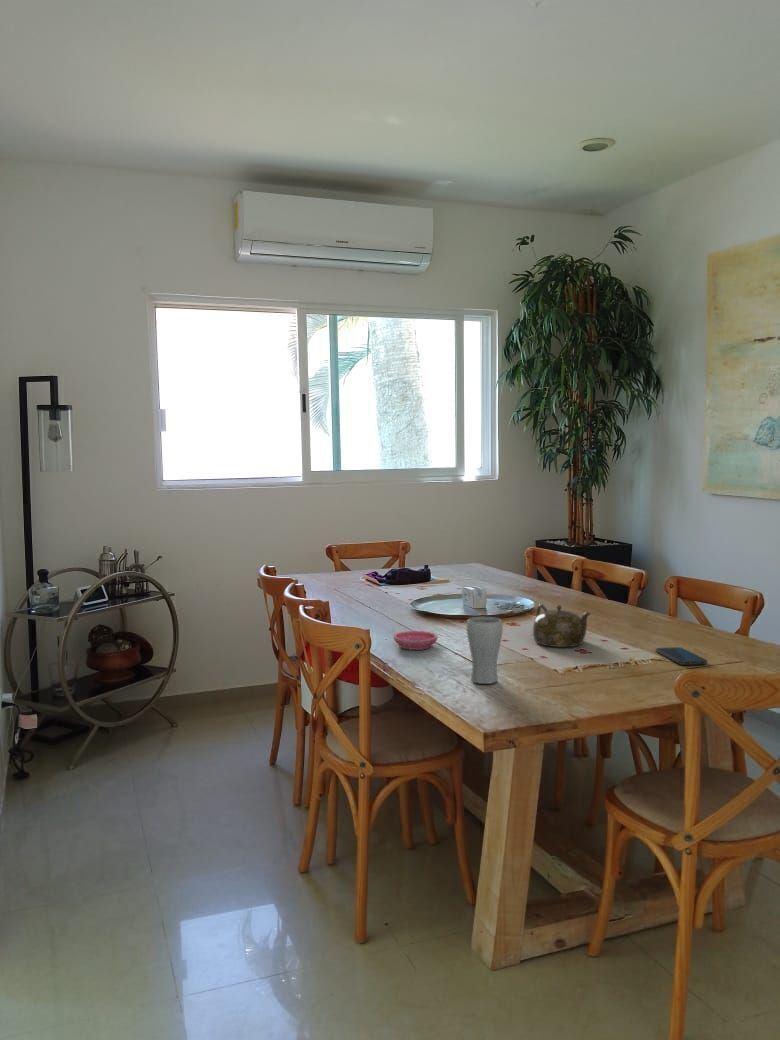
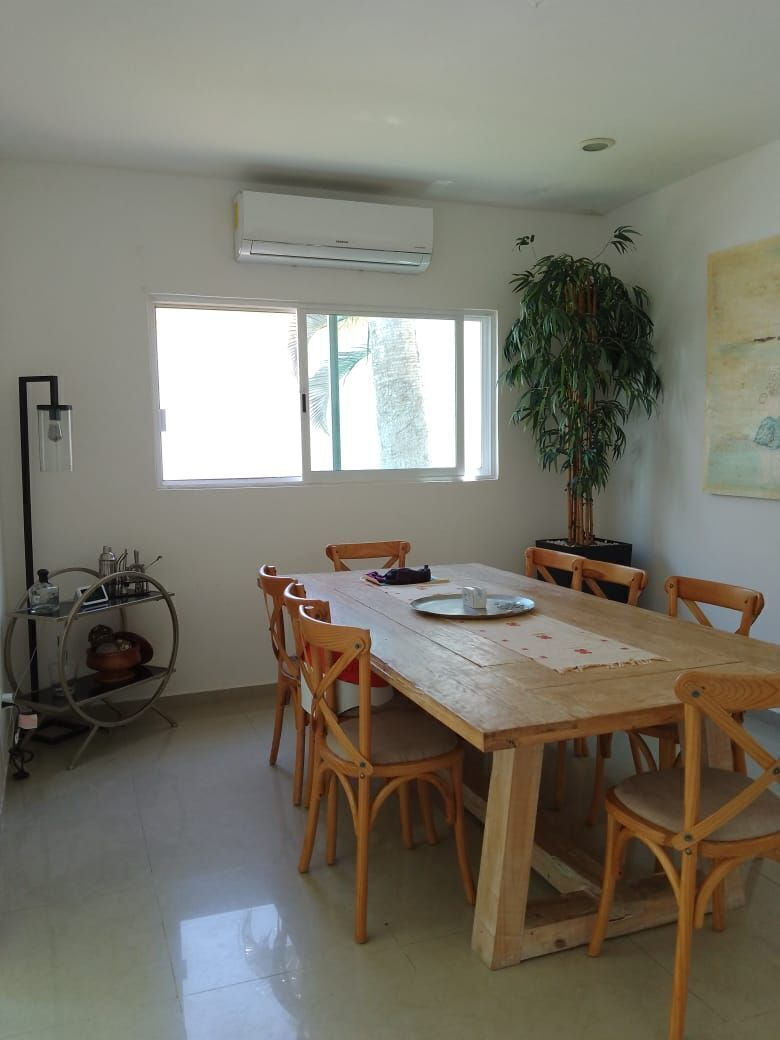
- drinking glass (484, 650)
- saucer (415, 640)
- smartphone (680, 655)
- teapot (561, 624)
